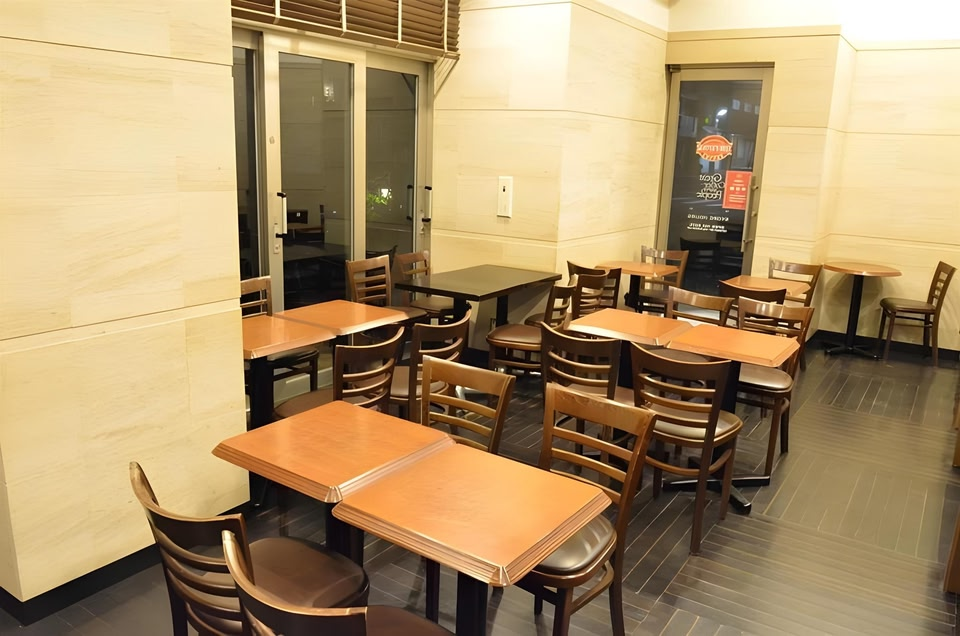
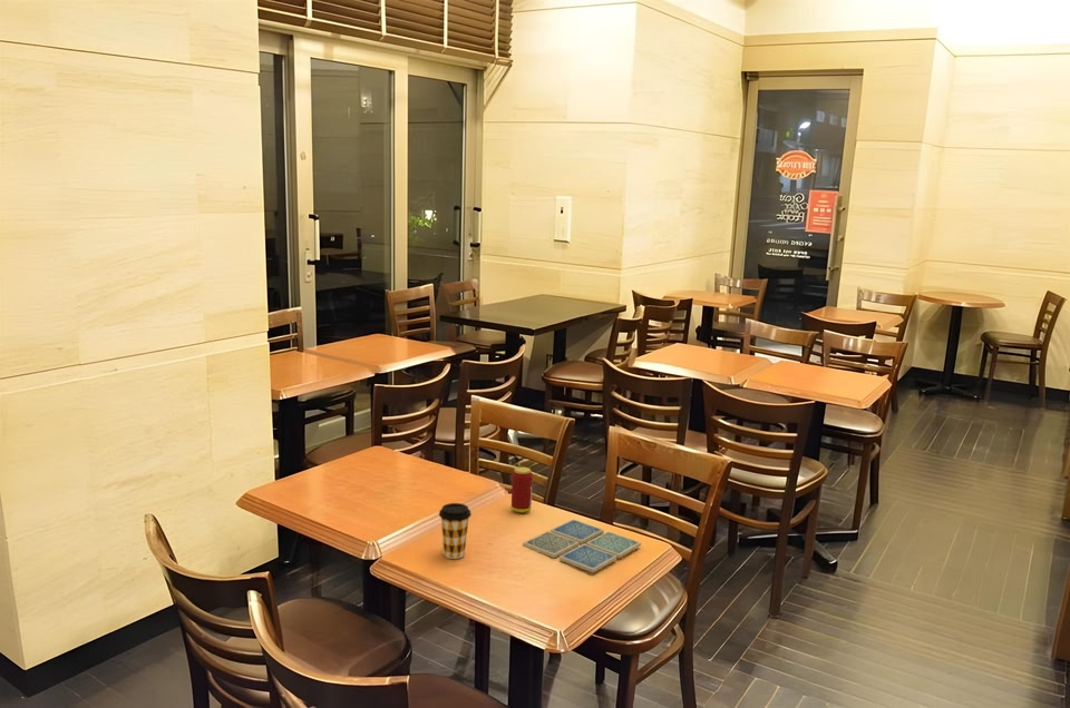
+ drink coaster (582, 544)
+ coffee cup (454, 531)
+ beverage can (522, 490)
